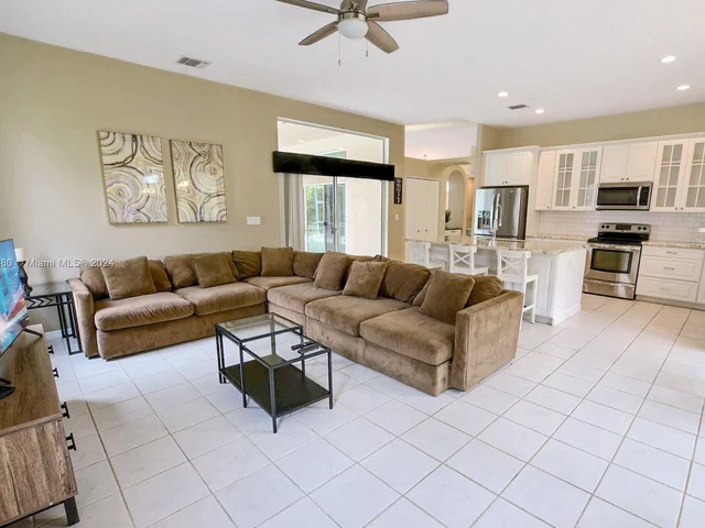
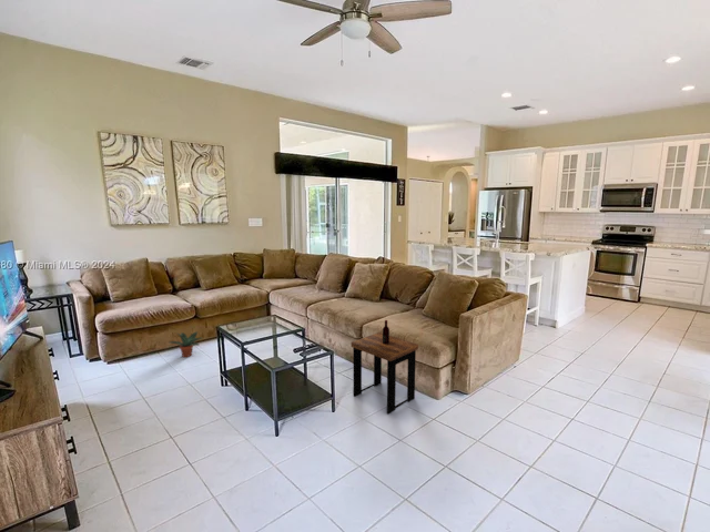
+ side table (384, 358)
+ potted plant (186, 342)
